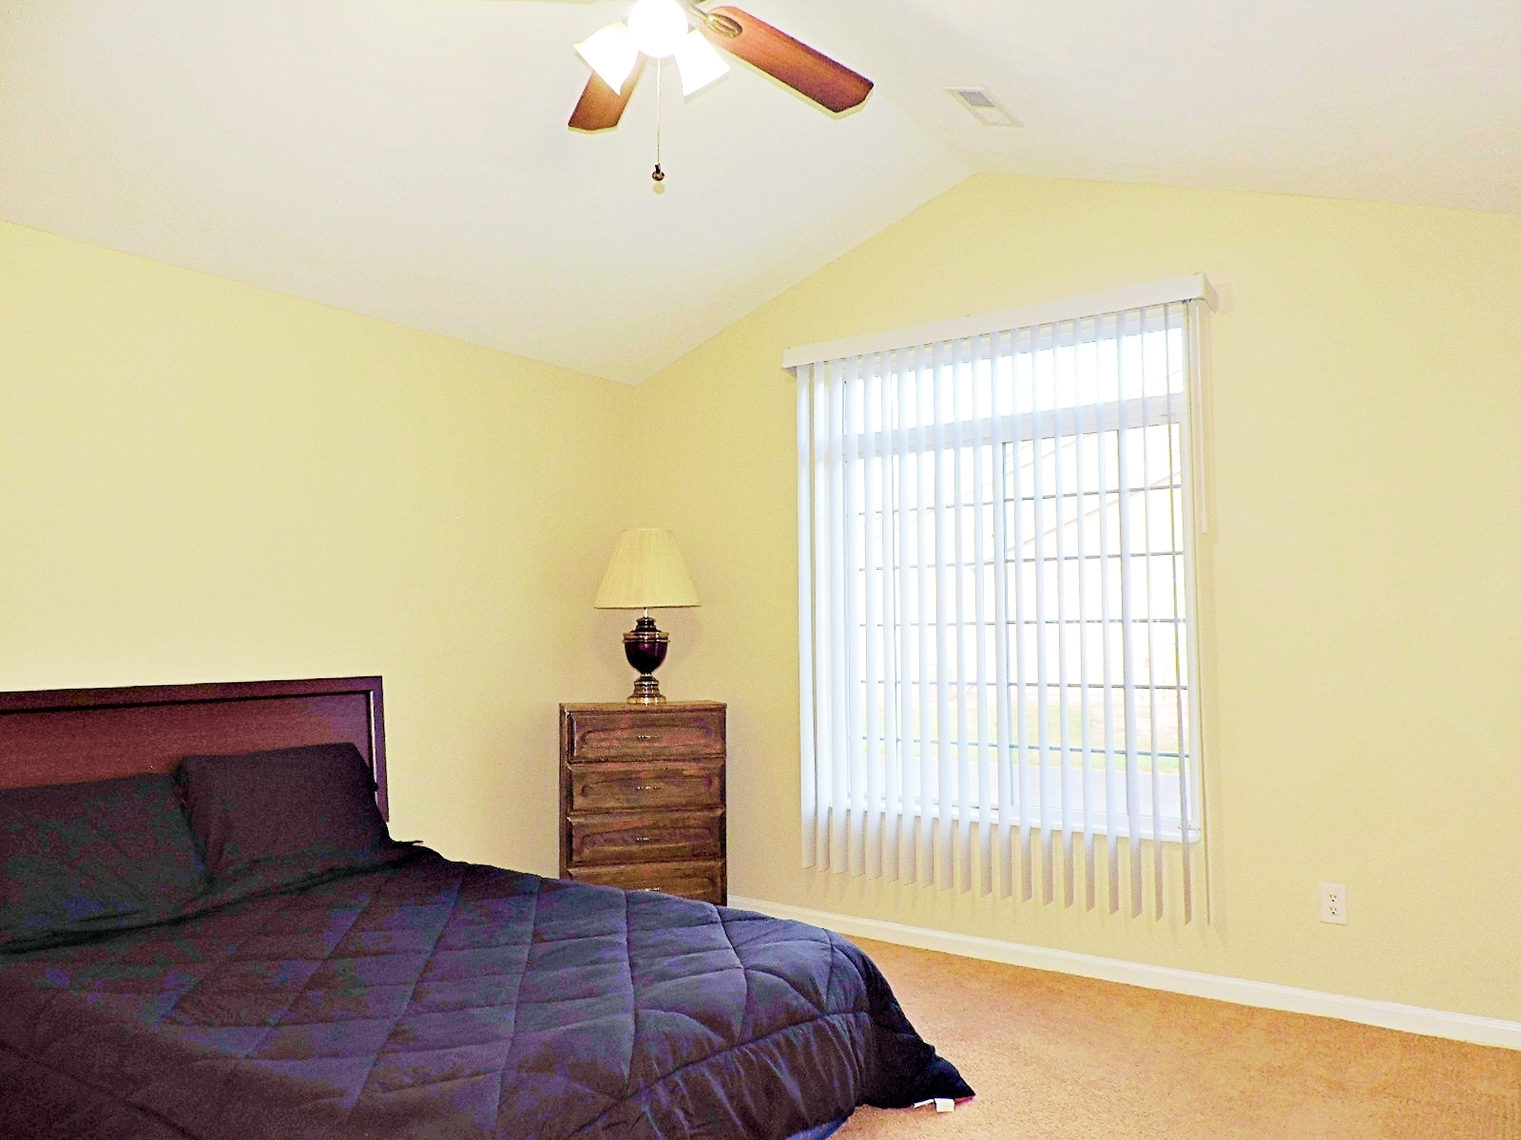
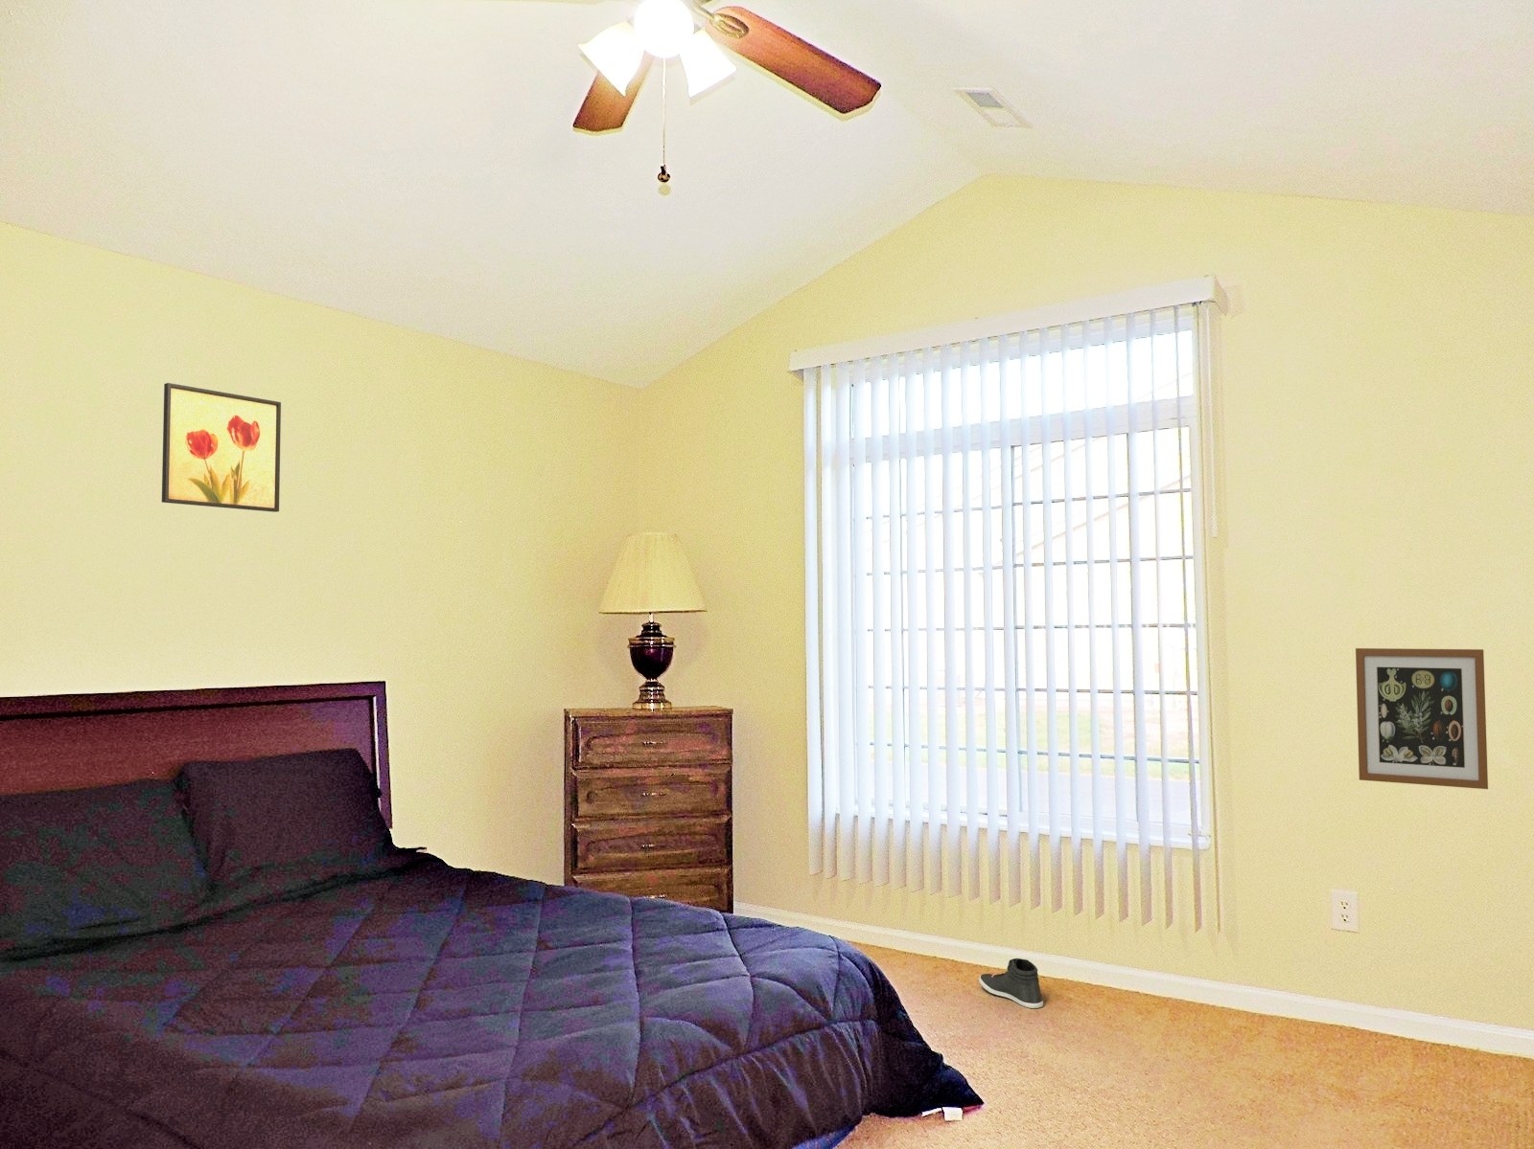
+ wall art (1419, 716)
+ wall art (222, 450)
+ sneaker (1011, 975)
